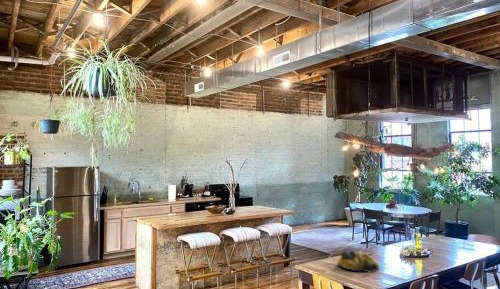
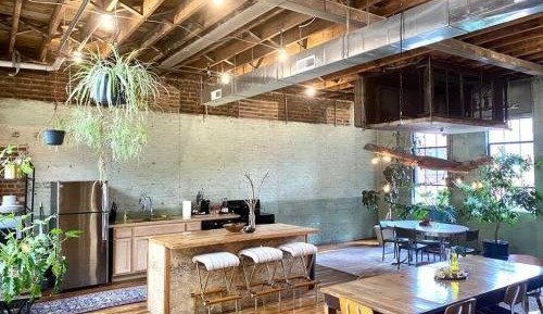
- fruit bowl (357, 259)
